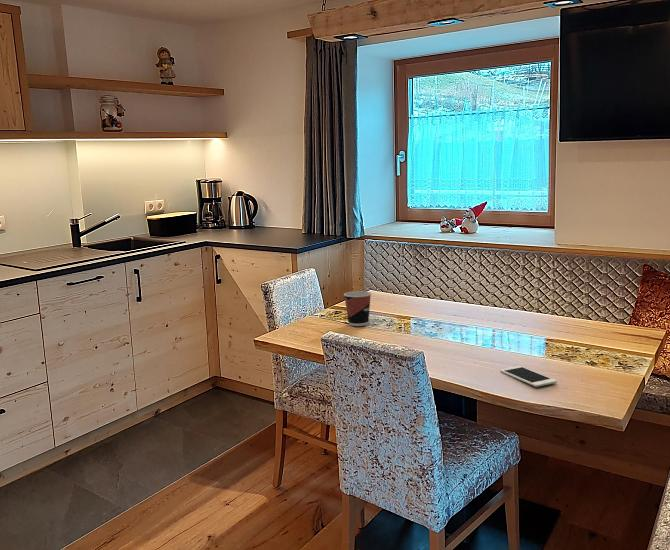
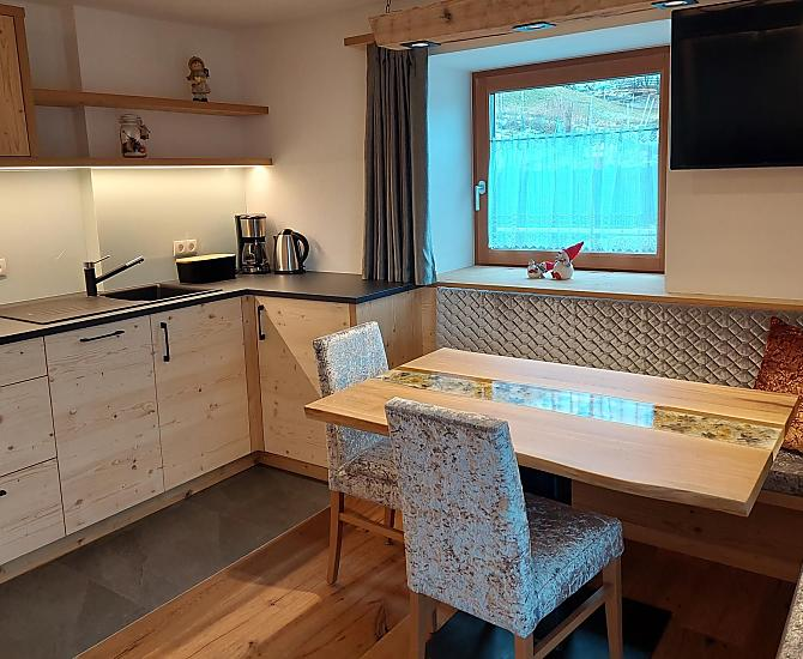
- cell phone (527, 375)
- cup (358, 308)
